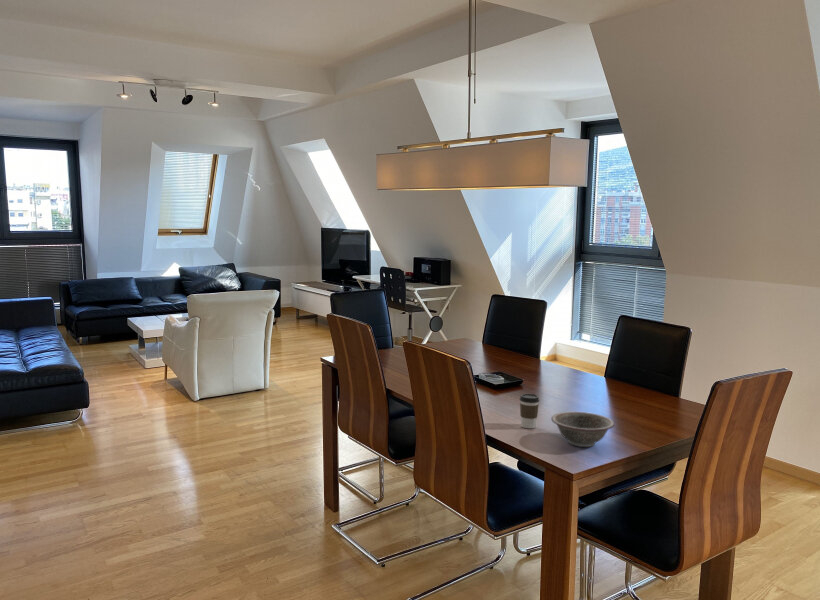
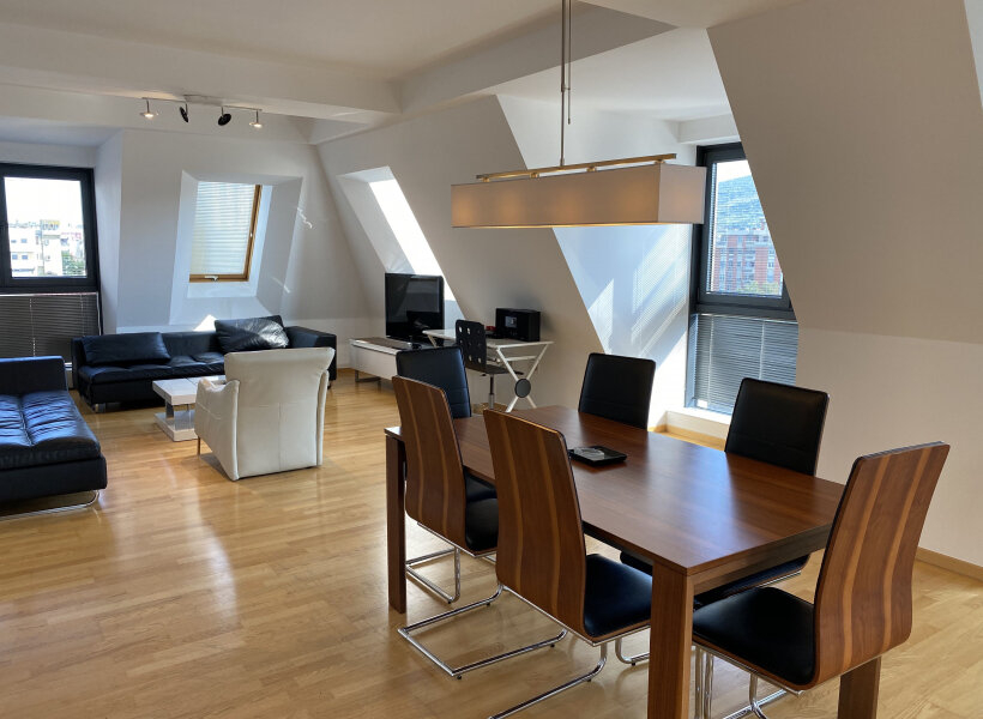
- coffee cup (529, 411)
- decorative bowl (582, 431)
